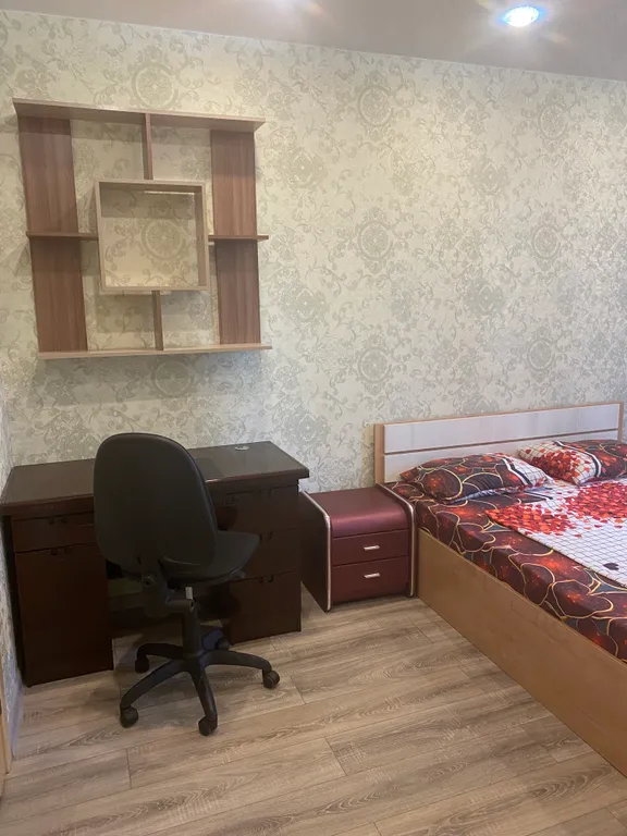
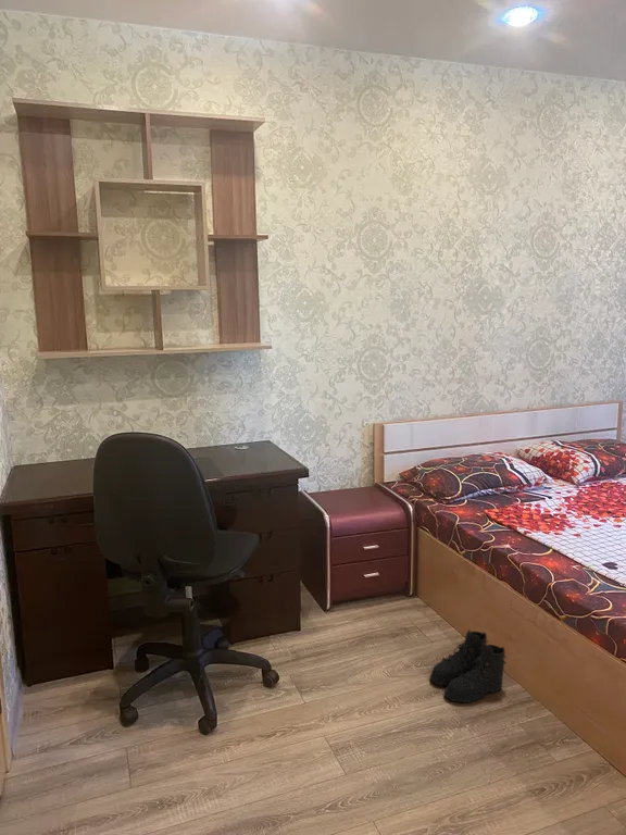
+ boots (467, 661)
